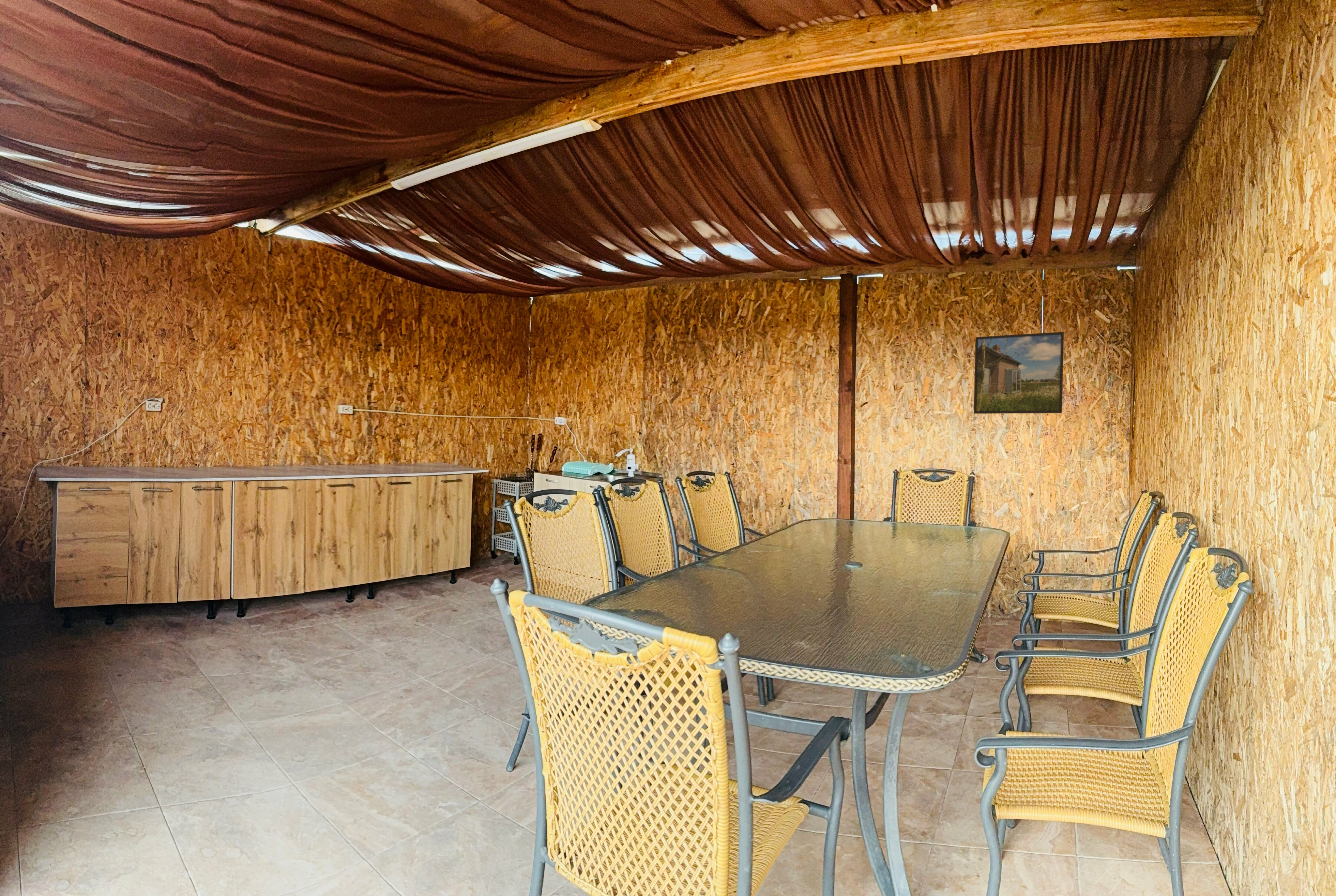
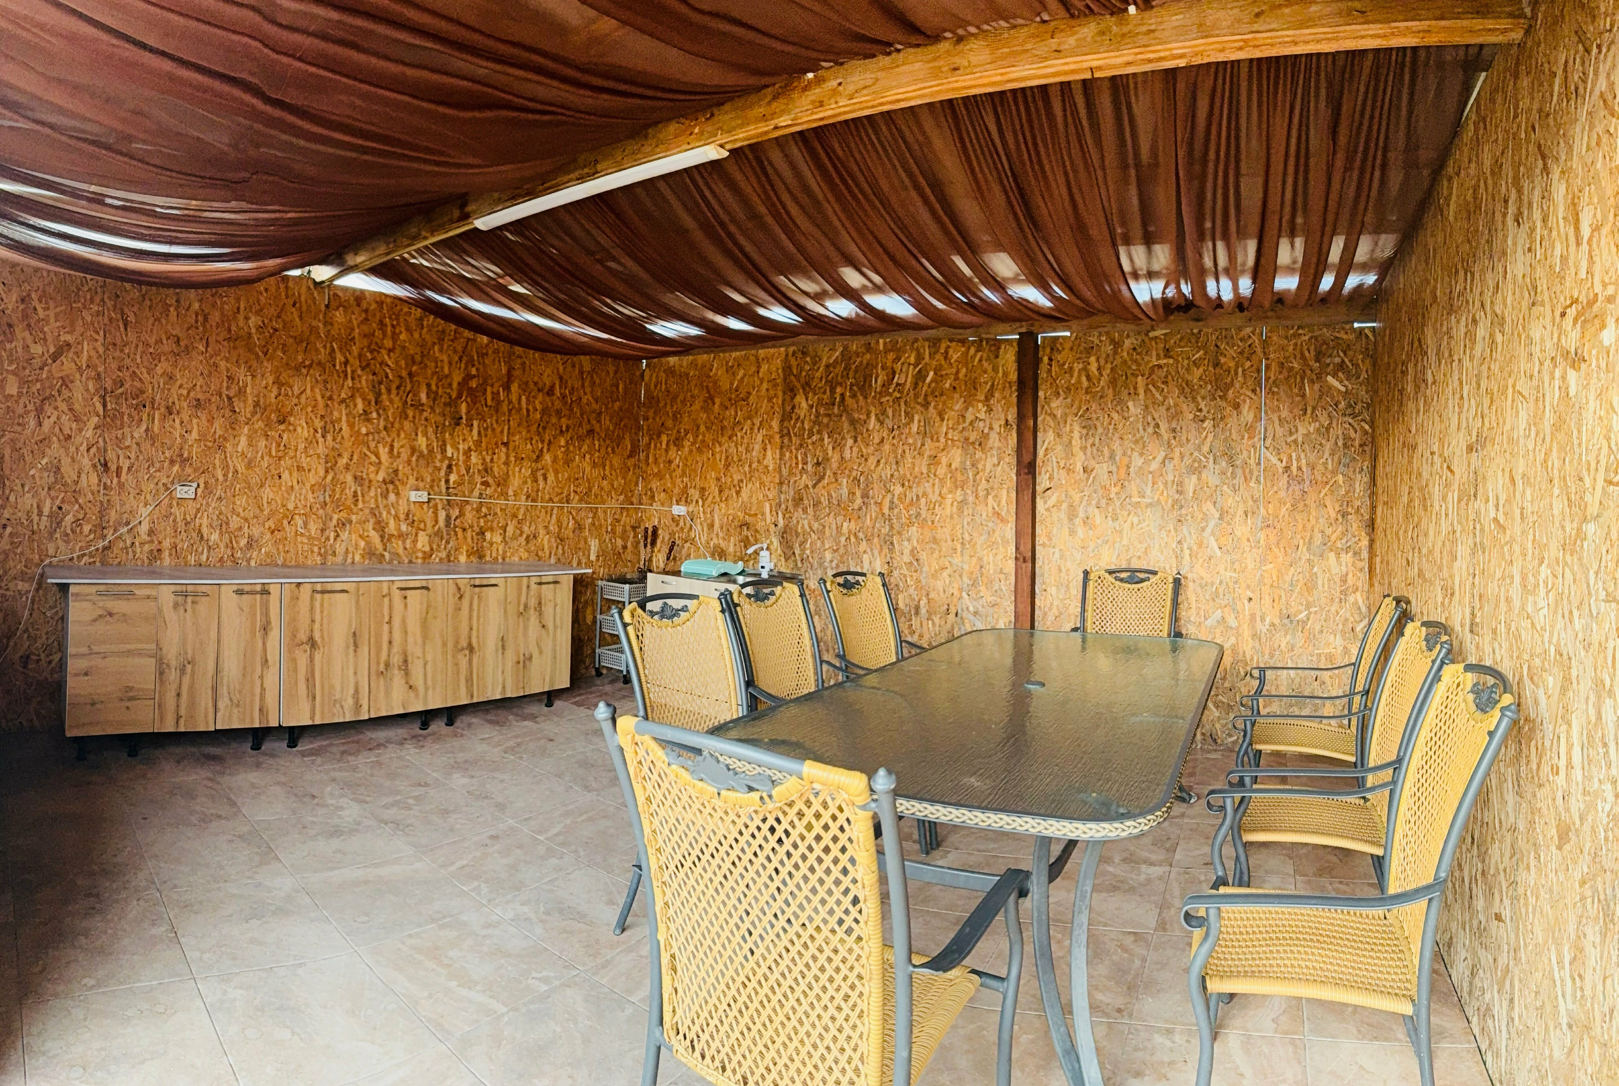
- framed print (1017, 374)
